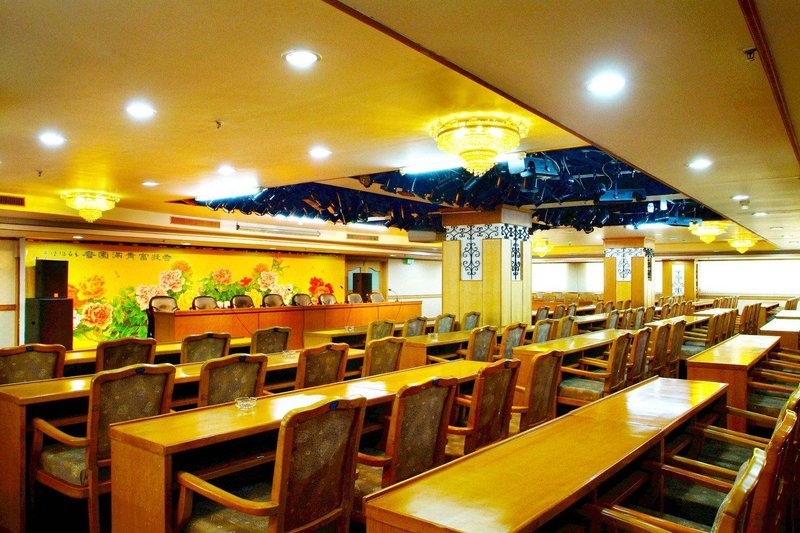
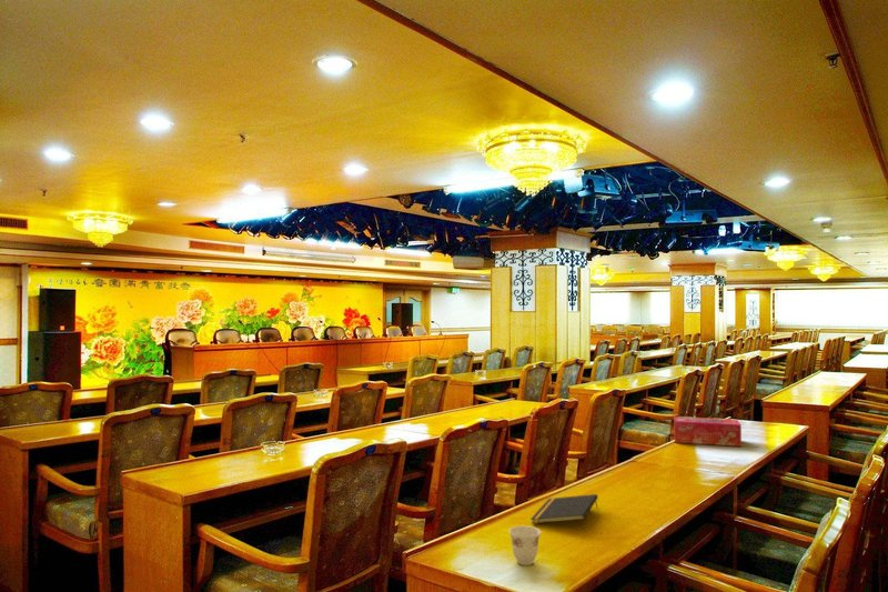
+ notepad (565, 508)
+ teacup (524, 545)
+ tissue box (706, 430)
